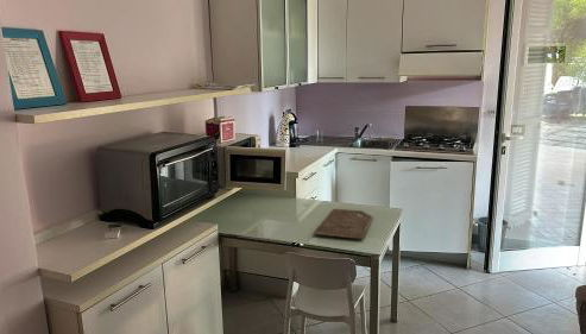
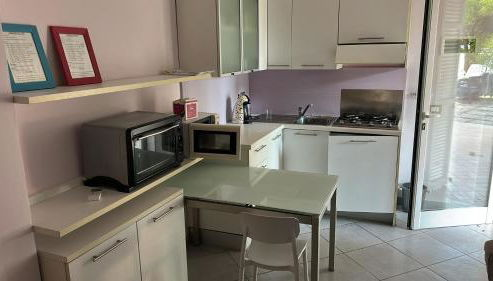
- cutting board (346, 222)
